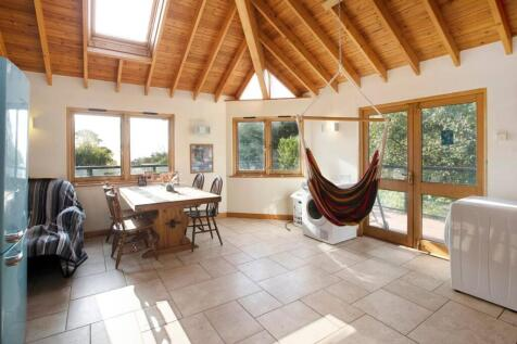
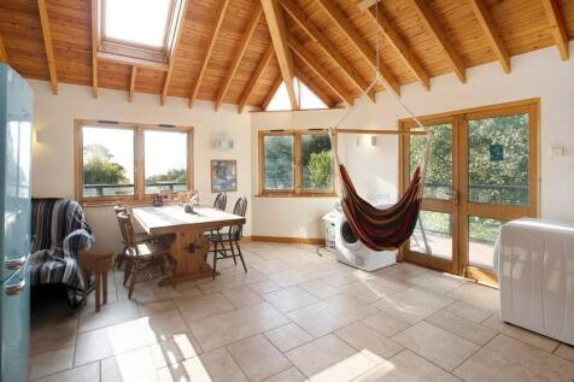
+ side table (94, 278)
